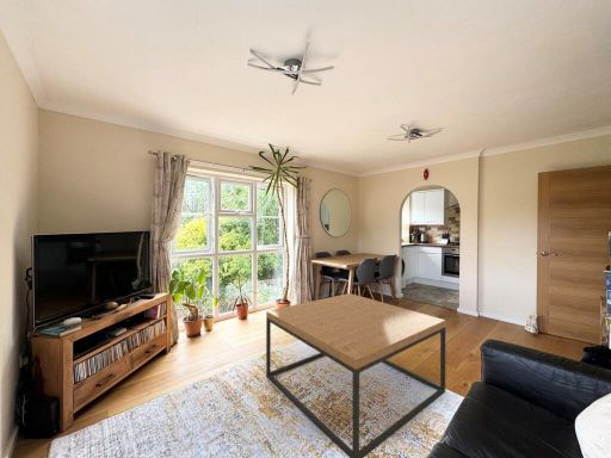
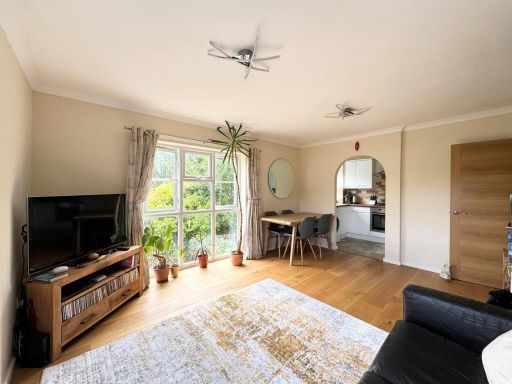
- coffee table (351, 349)
